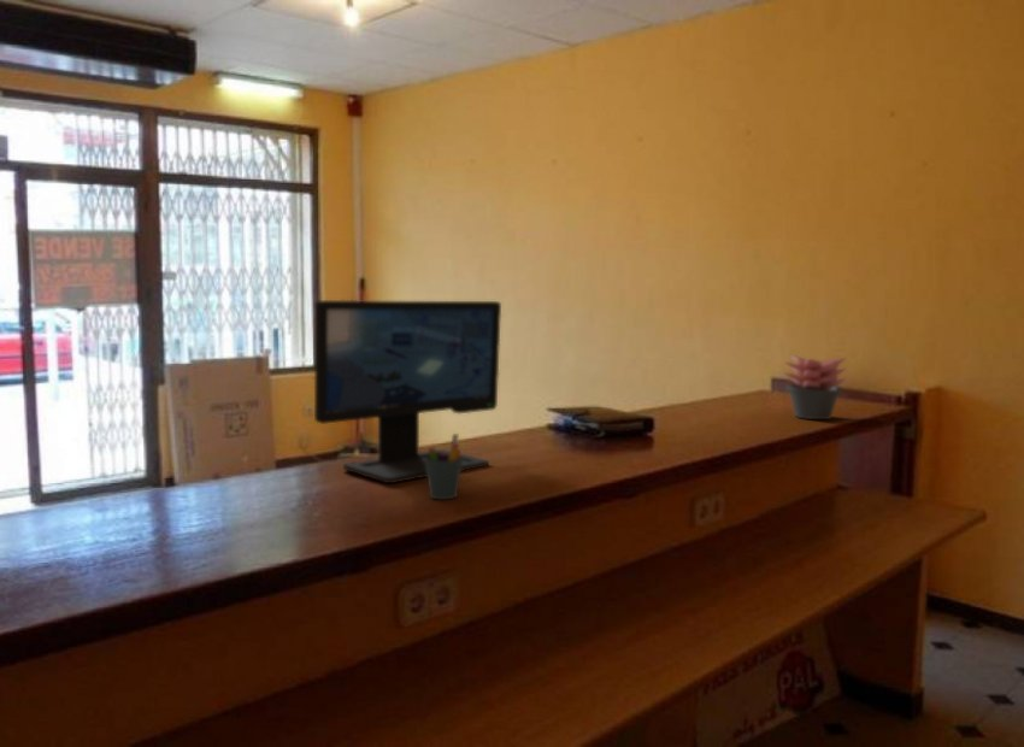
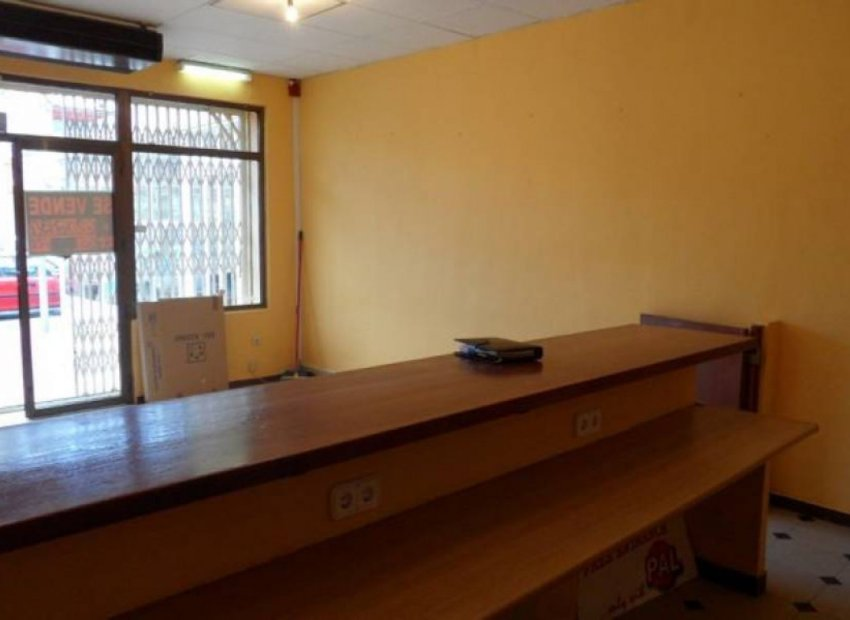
- computer monitor (413, 384)
- pen holder (443, 466)
- succulent plant (813, 387)
